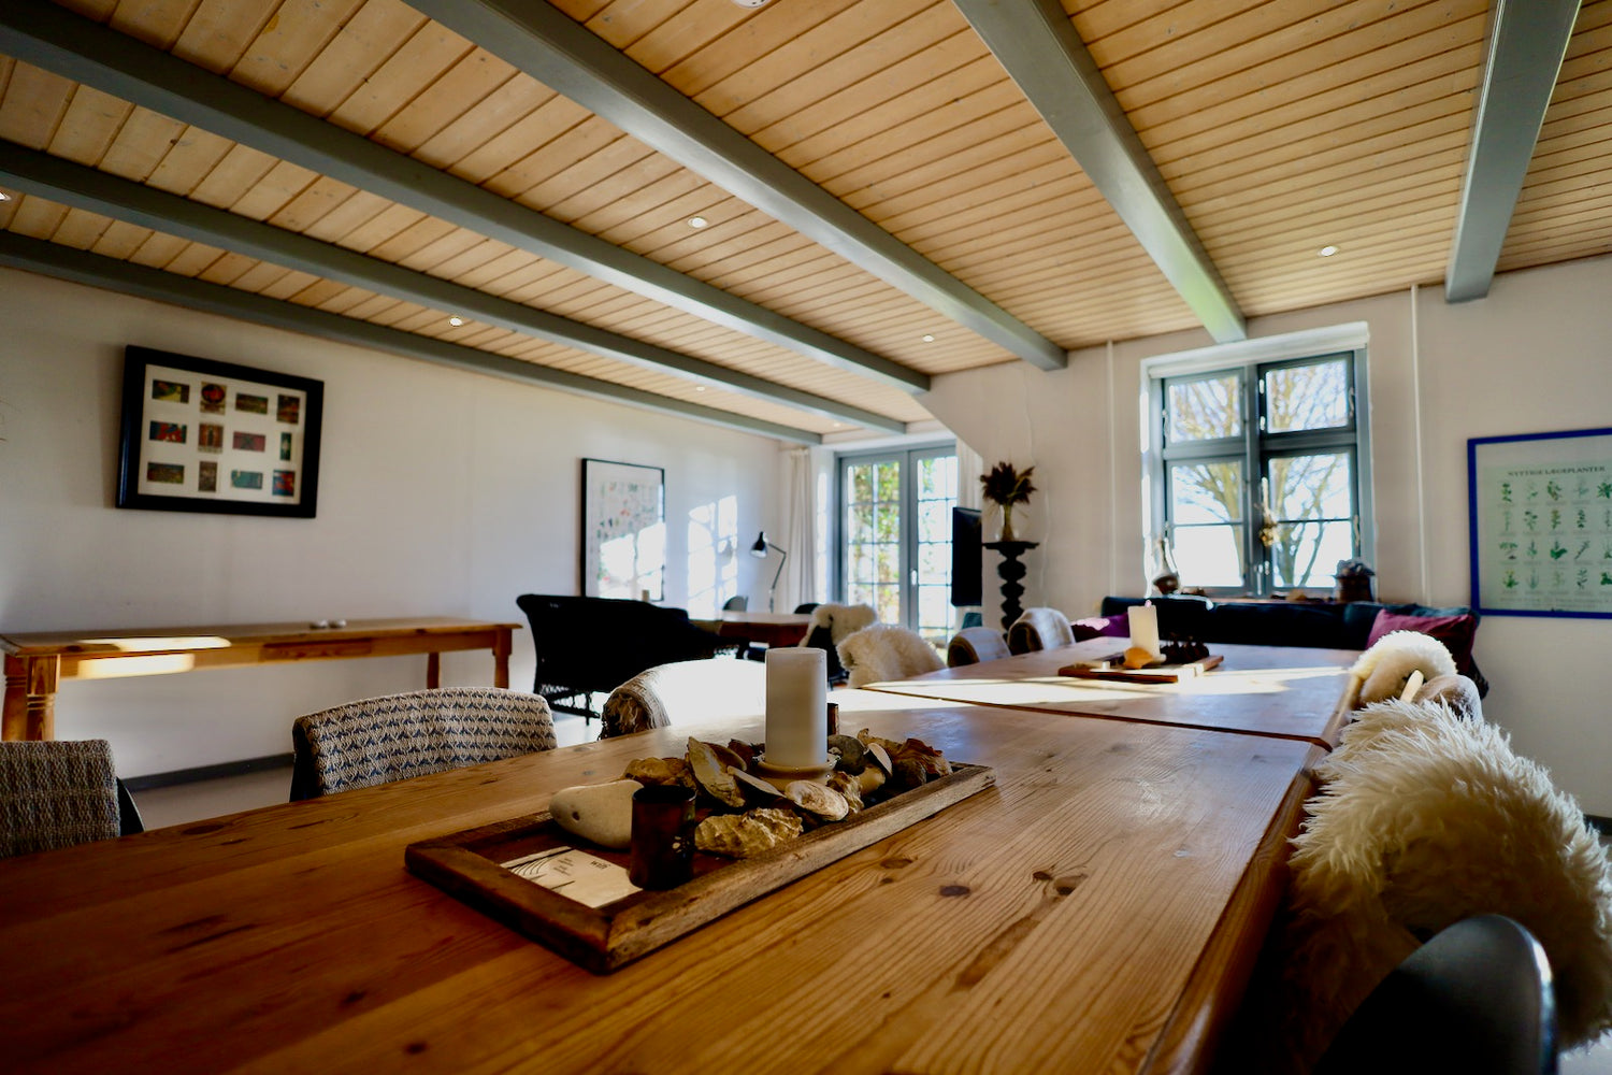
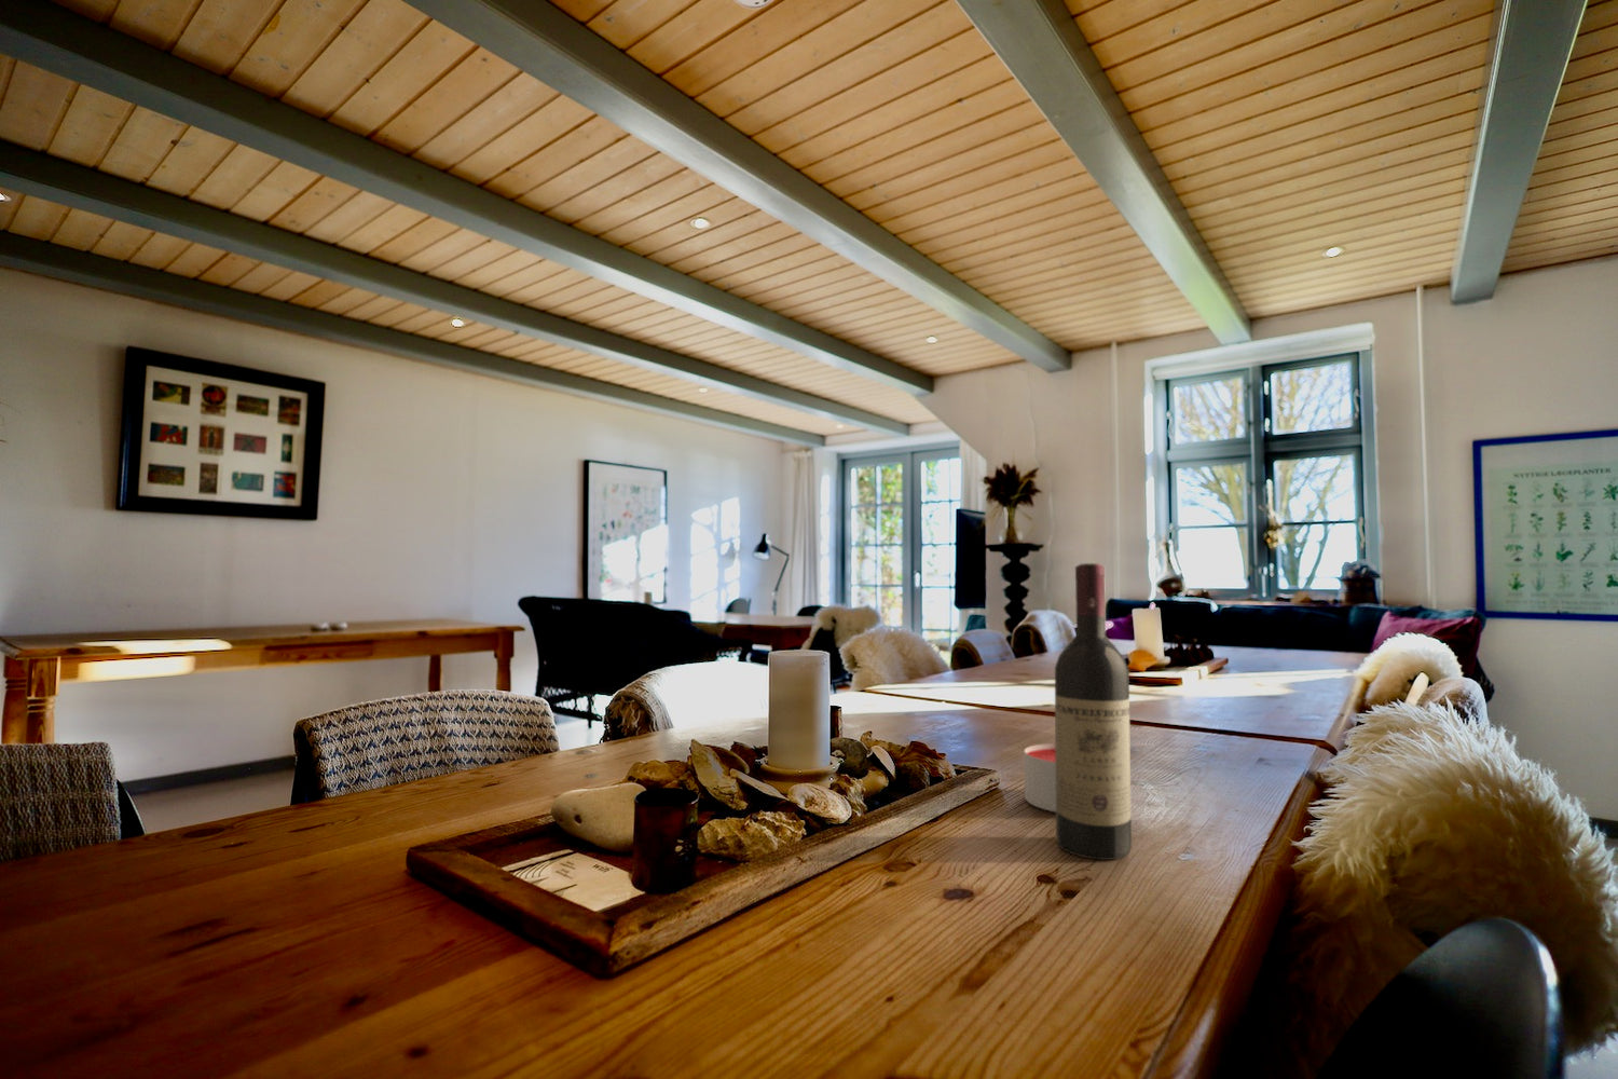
+ wine bottle (1092, 703)
+ candle (1055, 776)
